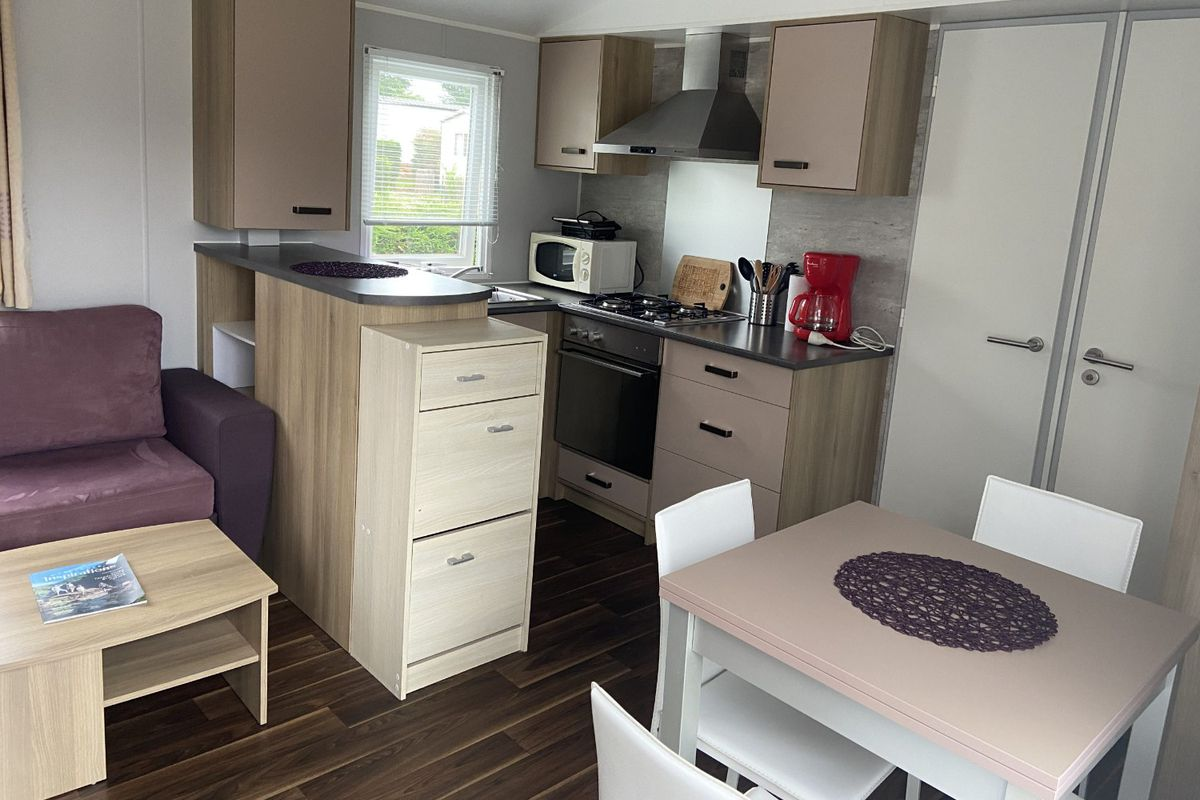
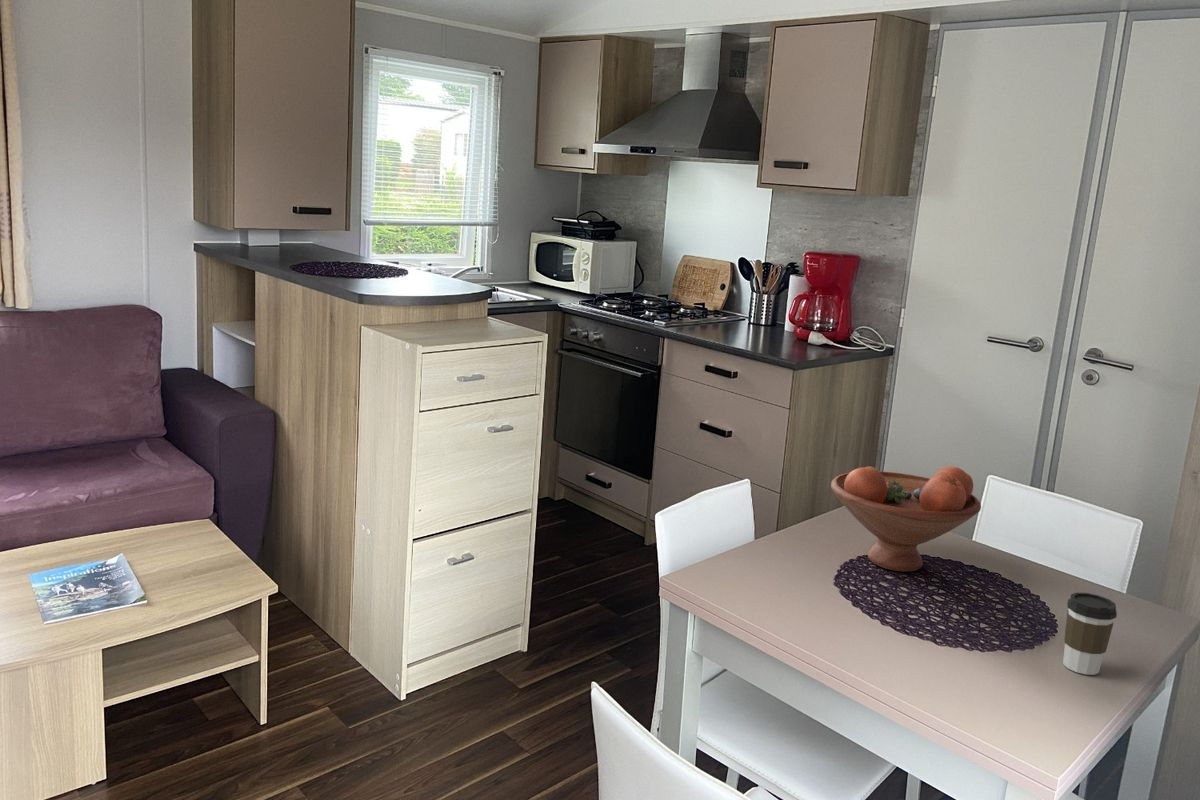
+ fruit bowl (901, 513)
+ coffee cup (1086, 634)
